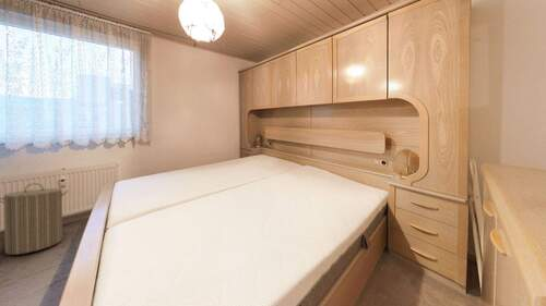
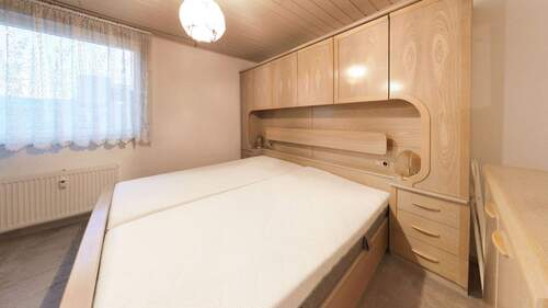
- laundry hamper (35, 213)
